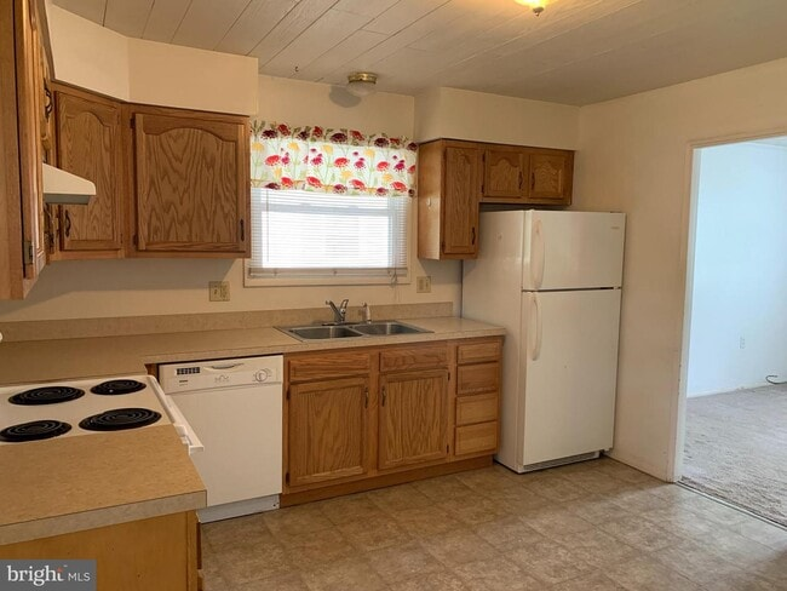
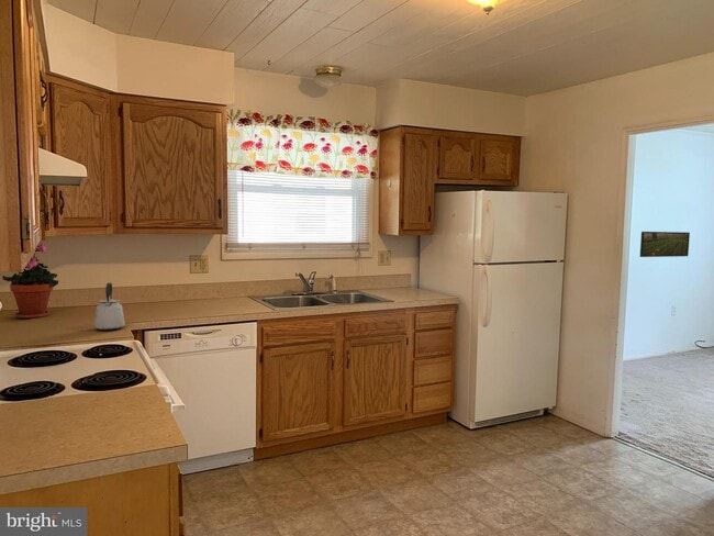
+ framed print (665, 244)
+ potted plant (31, 278)
+ kettle (110, 305)
